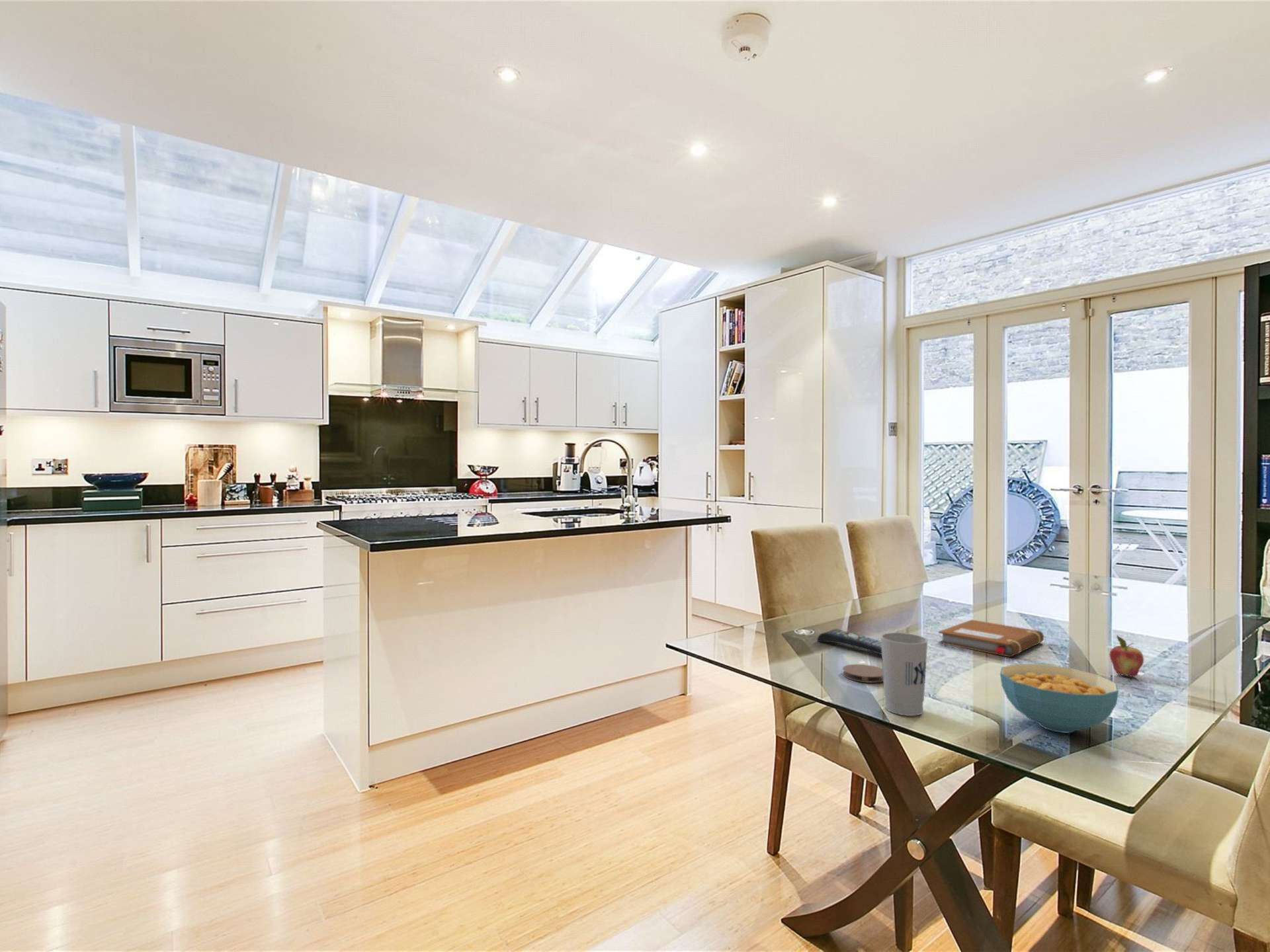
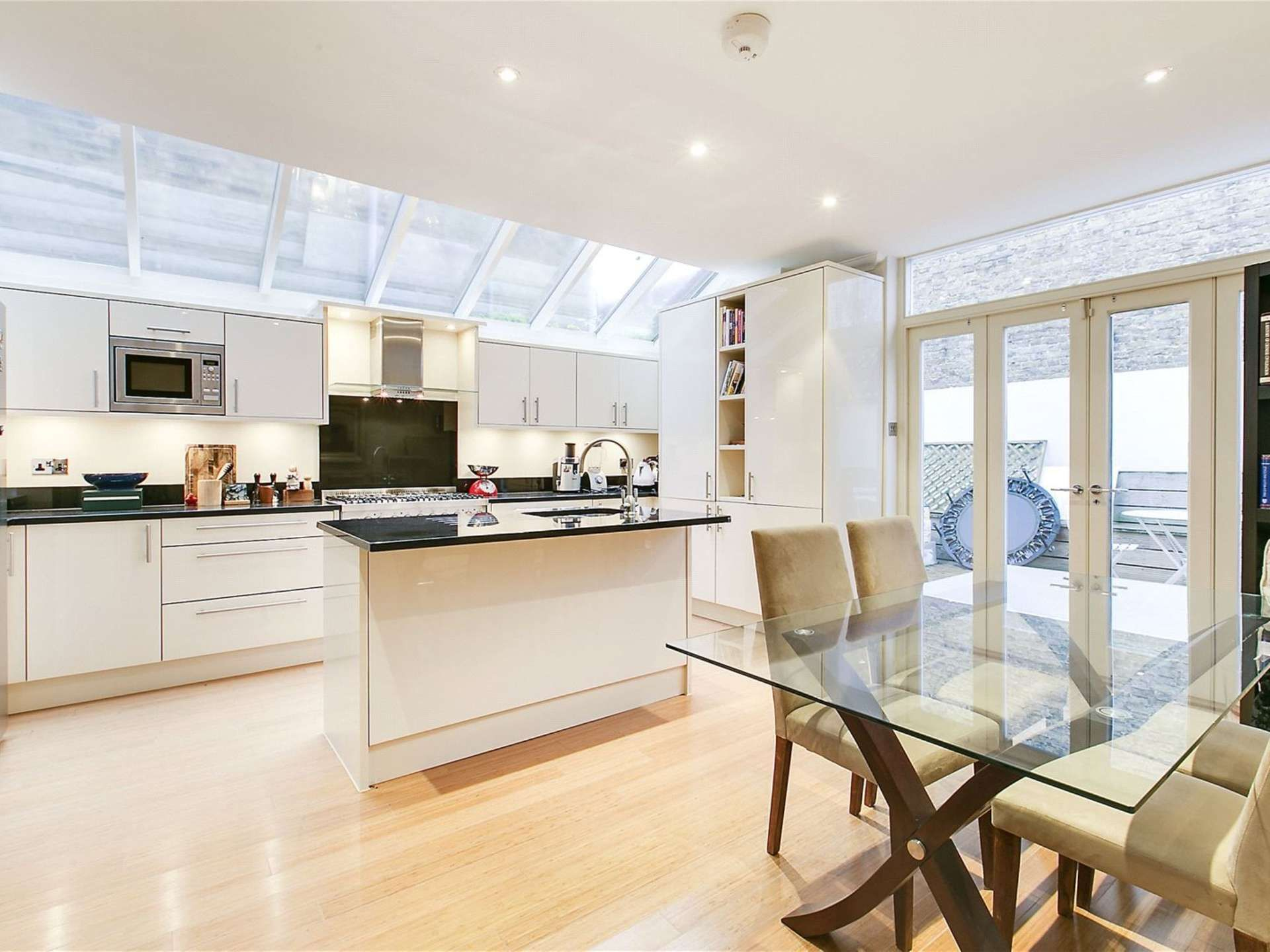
- fruit (1126, 655)
- remote control (857, 641)
- cereal bowl (1056, 702)
- cup (904, 674)
- coaster (864, 673)
- notebook (990, 637)
